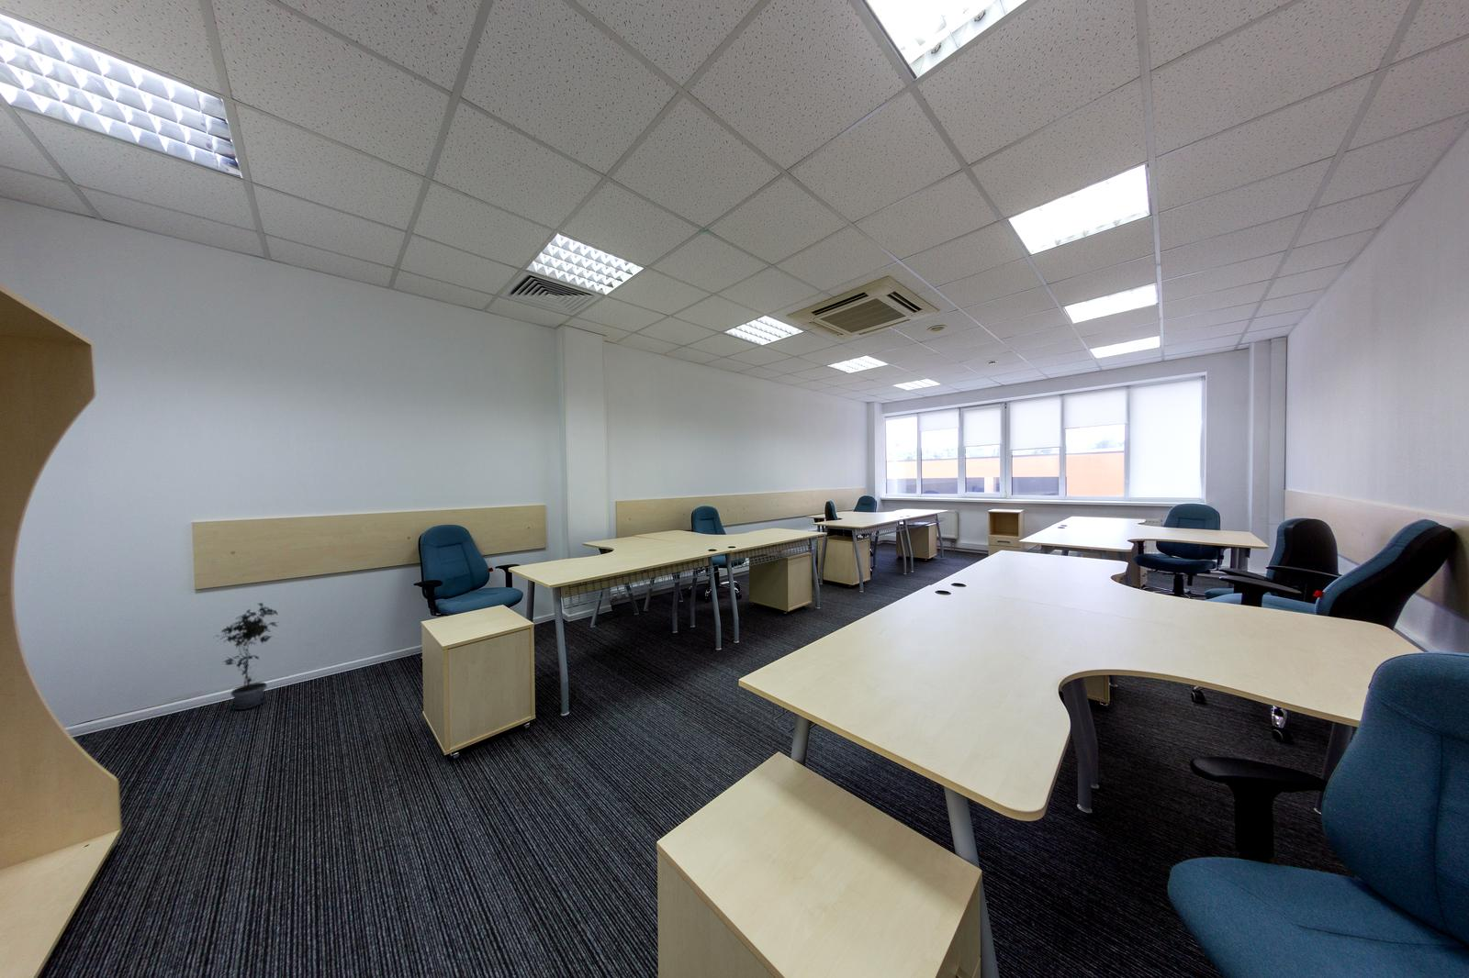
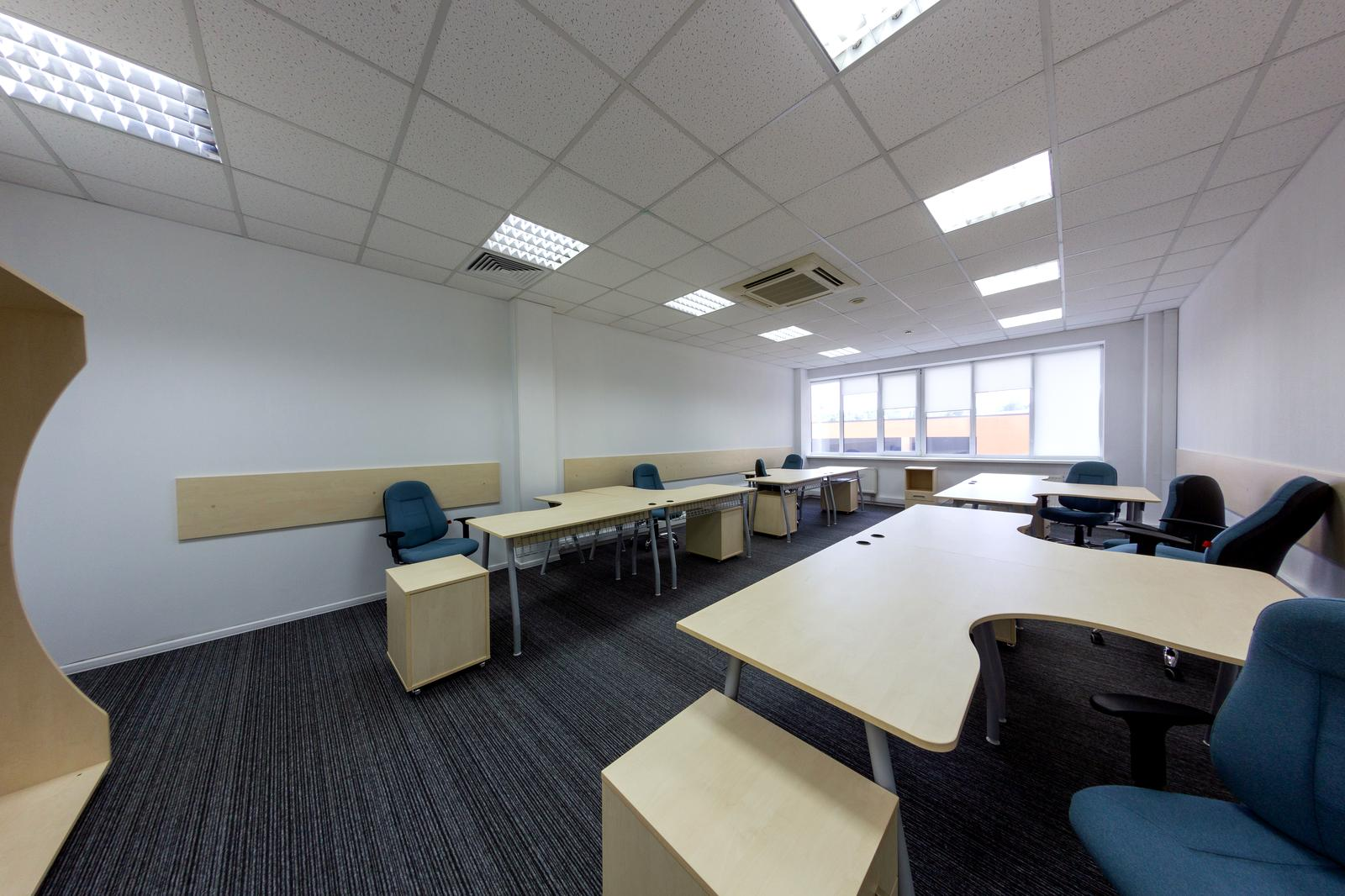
- potted plant (249, 656)
